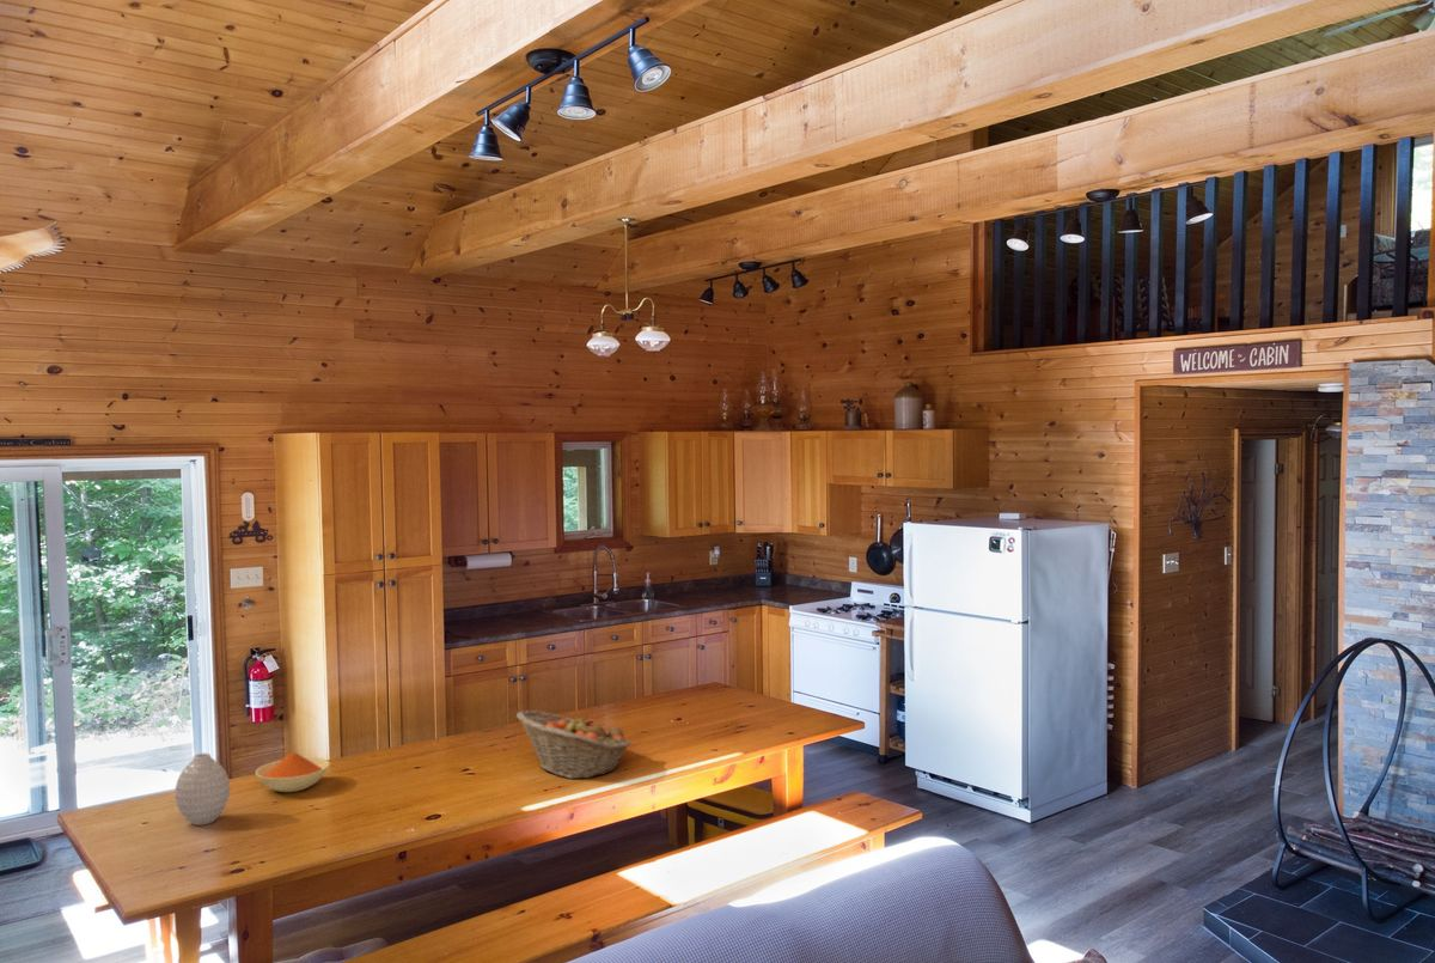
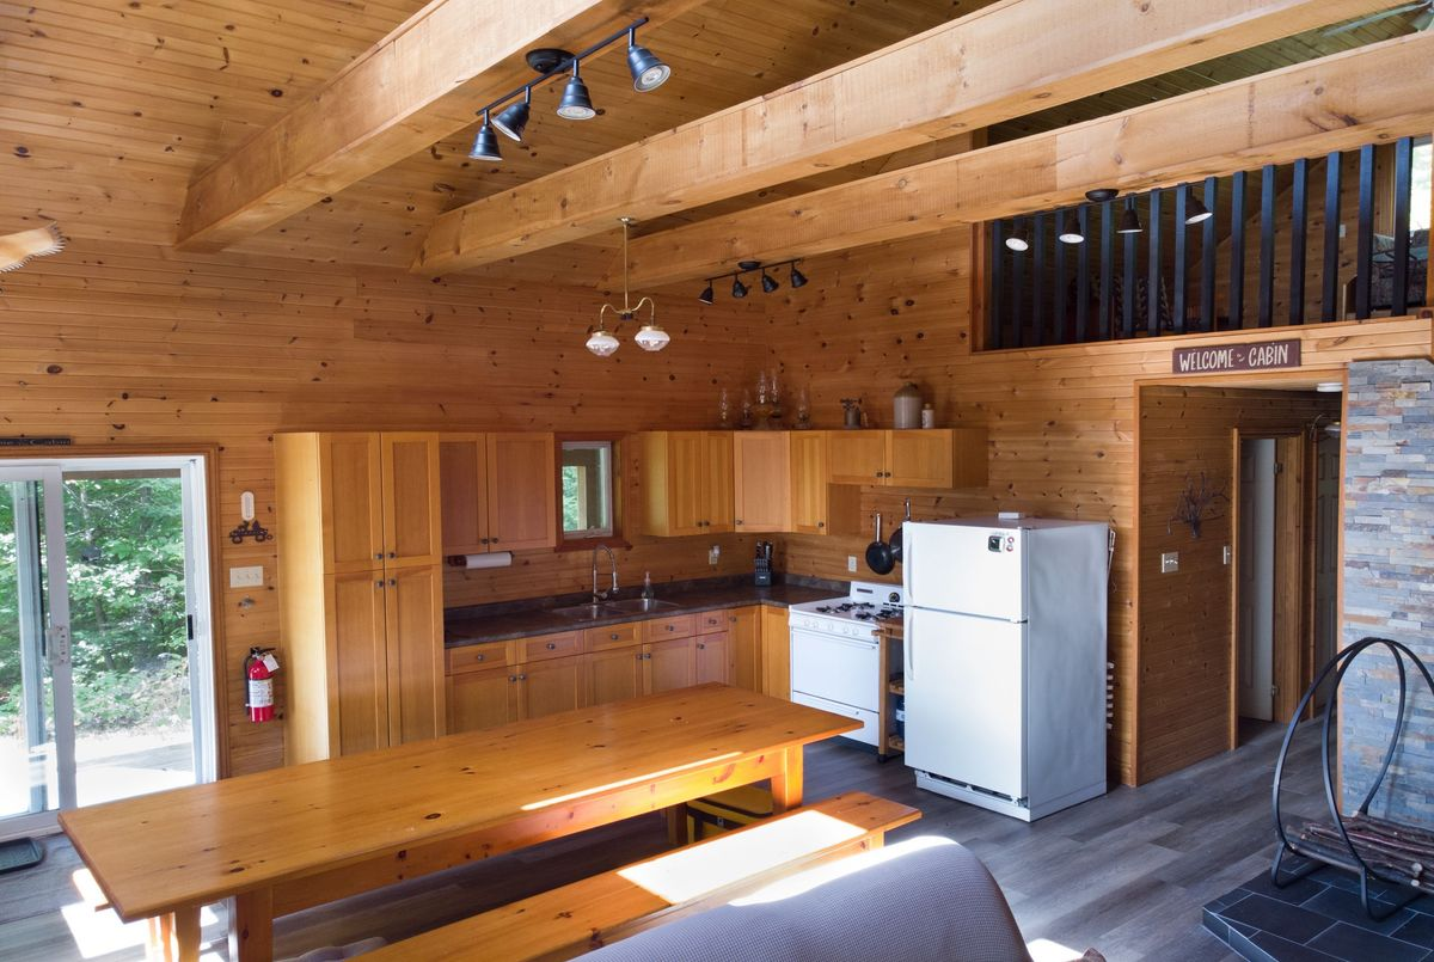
- vase (202, 787)
- bowl (293, 769)
- fruit basket (573, 738)
